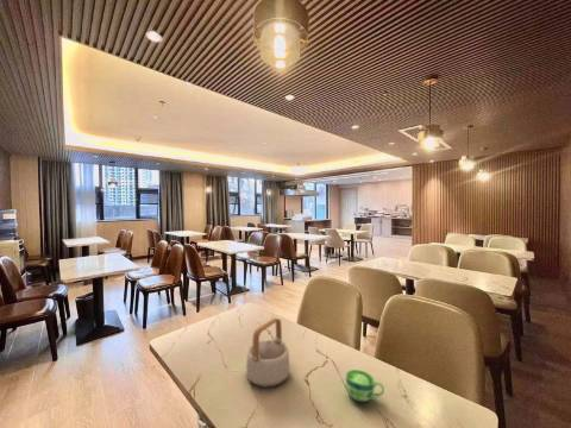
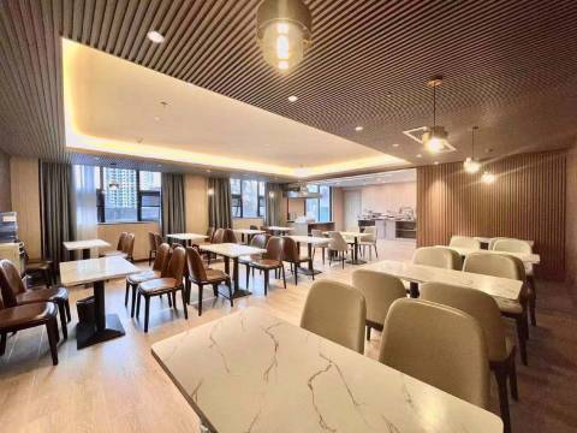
- cup (364, 386)
- teapot (270, 347)
